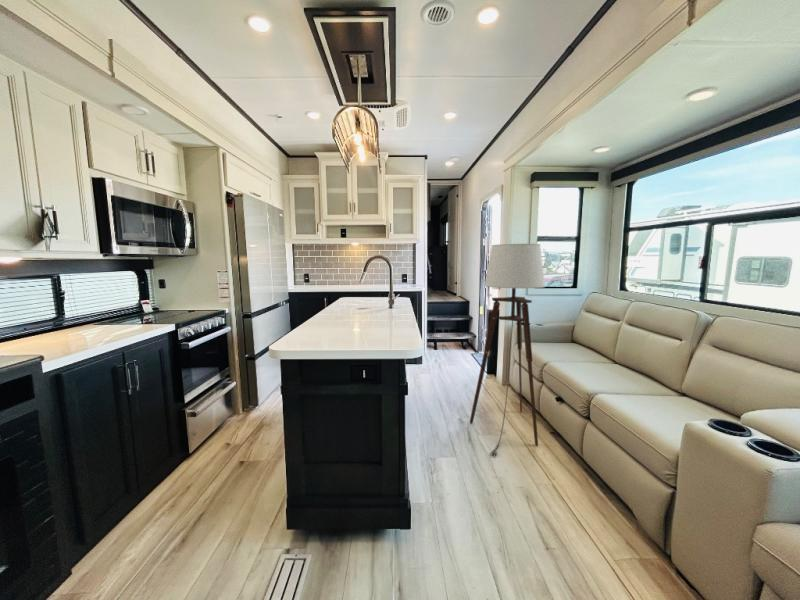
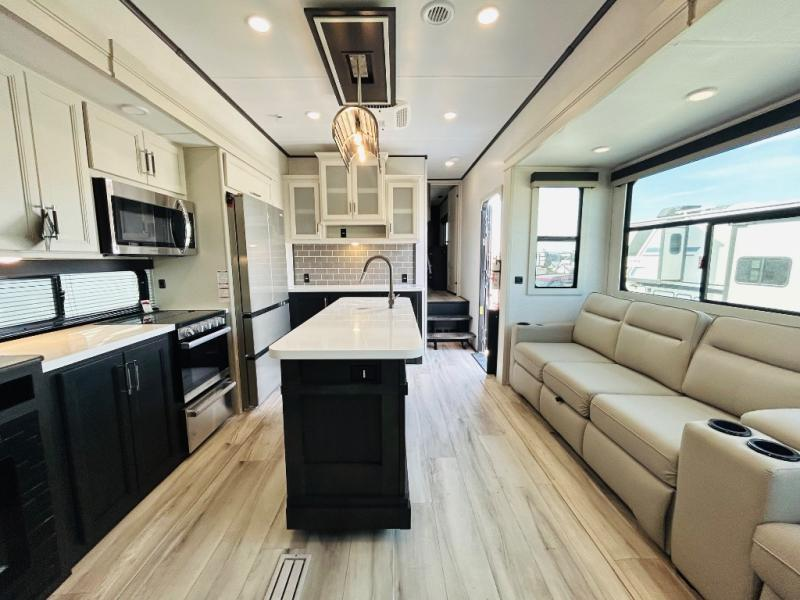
- floor lamp (511, 341)
